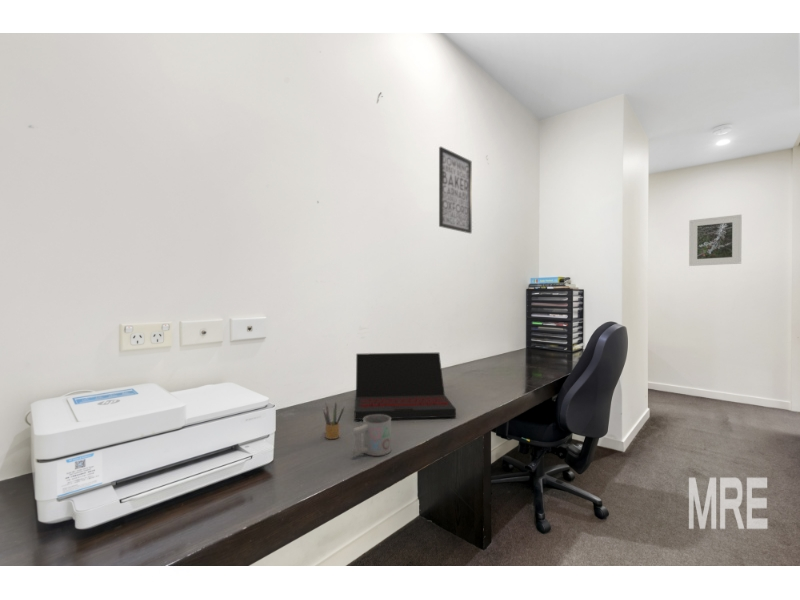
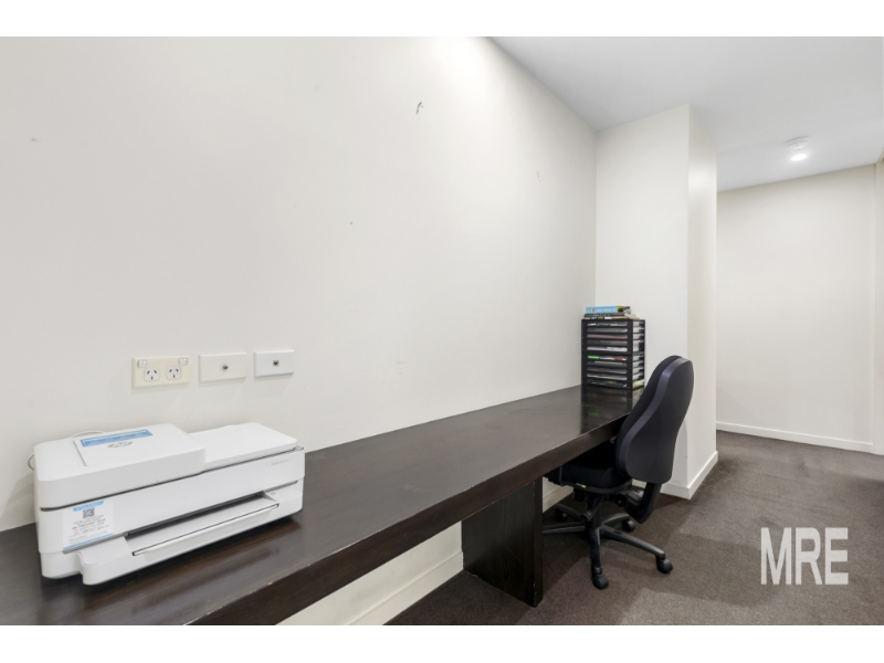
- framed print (714, 241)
- mug (371, 436)
- pencil box (333, 420)
- laptop (401, 381)
- wall art (456, 192)
